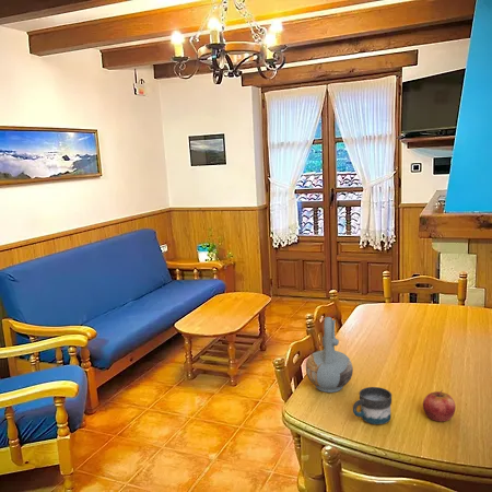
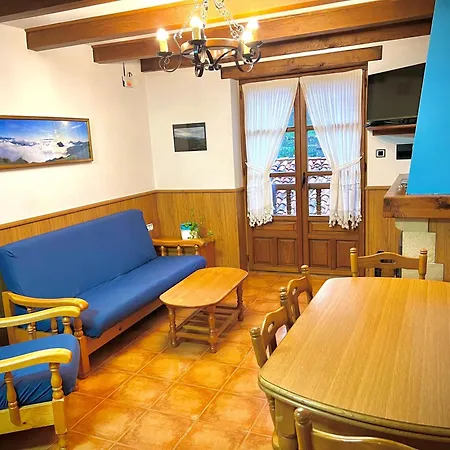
- apple (438, 402)
- mug (374, 407)
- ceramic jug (328, 350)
